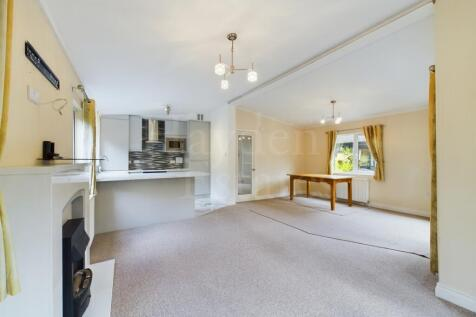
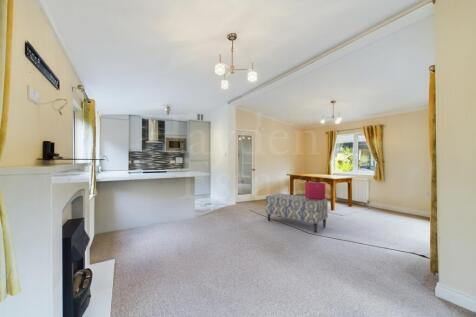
+ bench (295, 210)
+ storage bin (314, 190)
